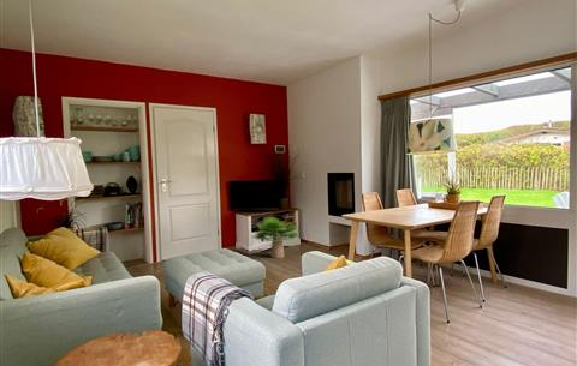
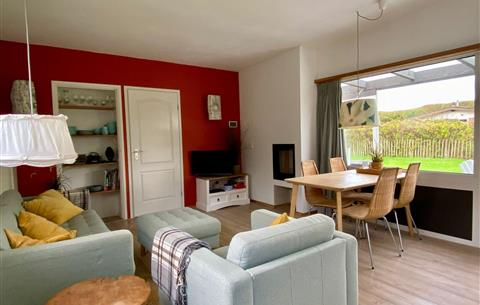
- potted plant (276, 235)
